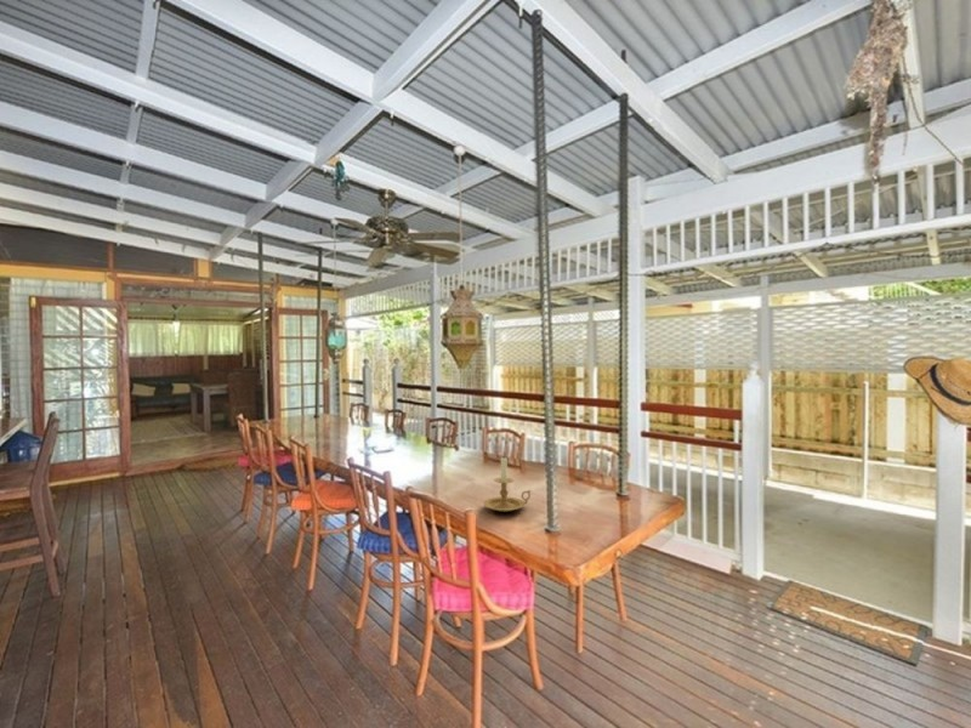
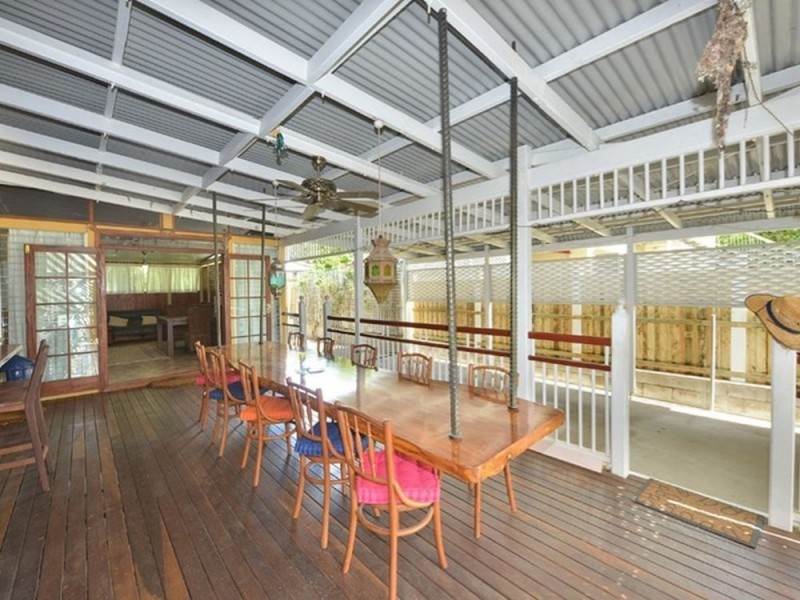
- candle holder (504, 482)
